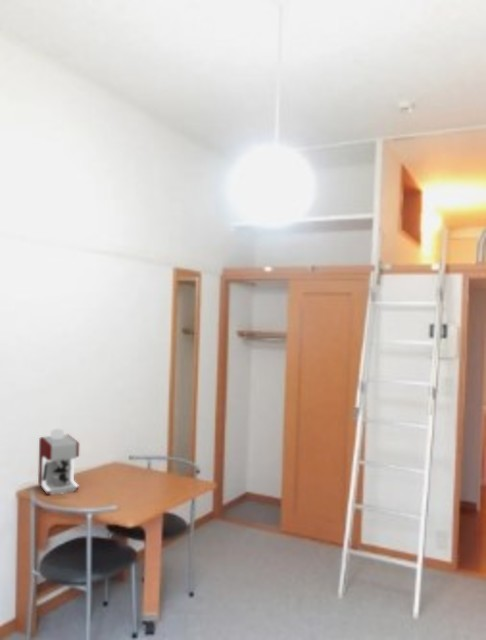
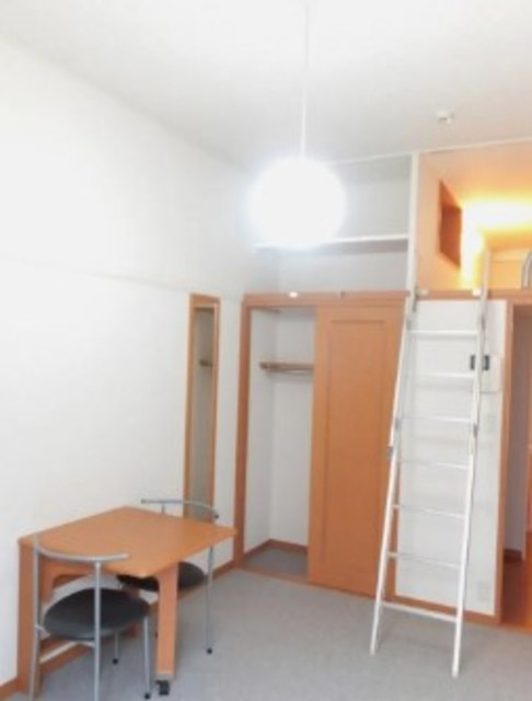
- coffee maker (61, 461)
